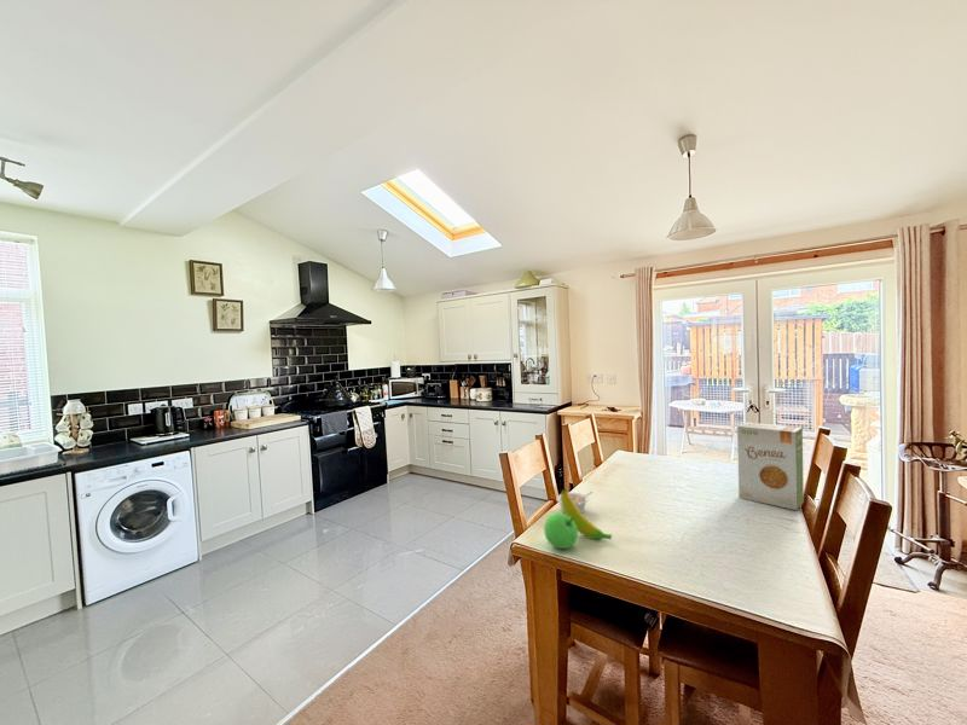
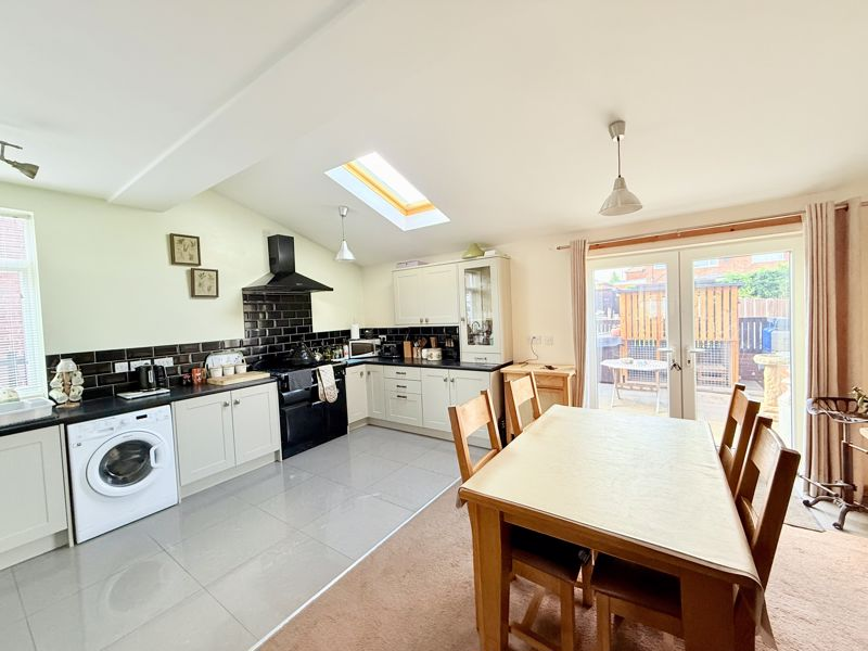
- fruit (575, 522)
- food box (769, 463)
- legume (573, 501)
